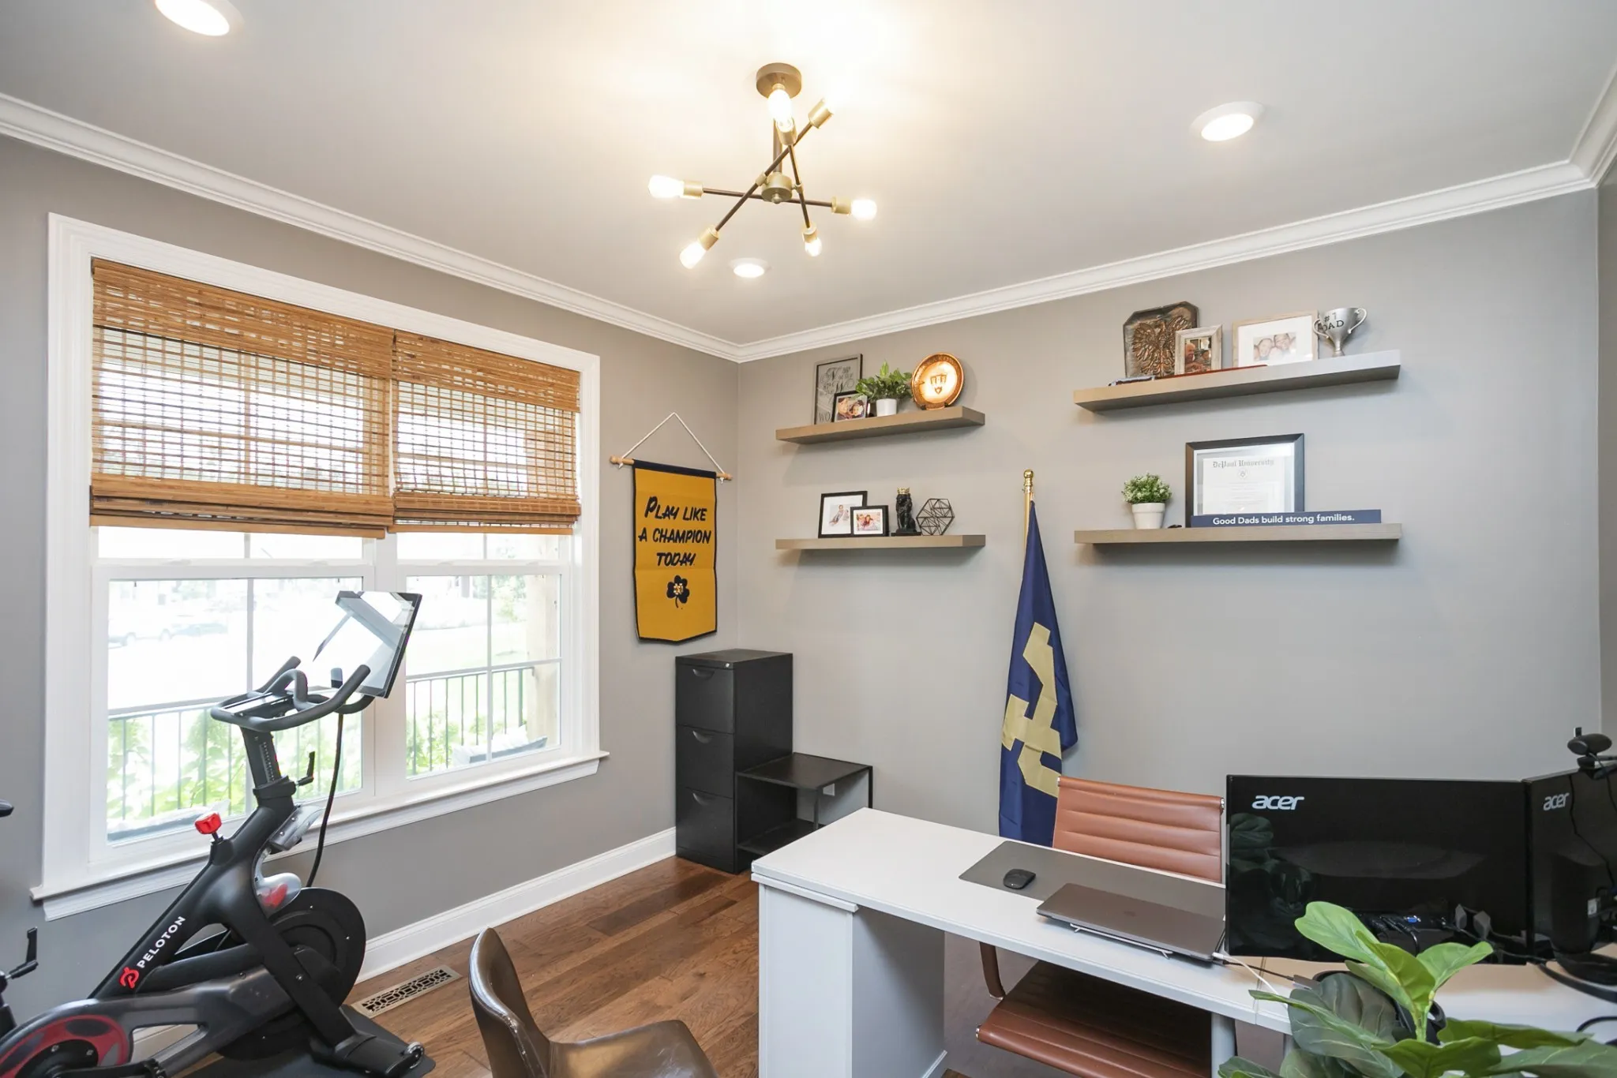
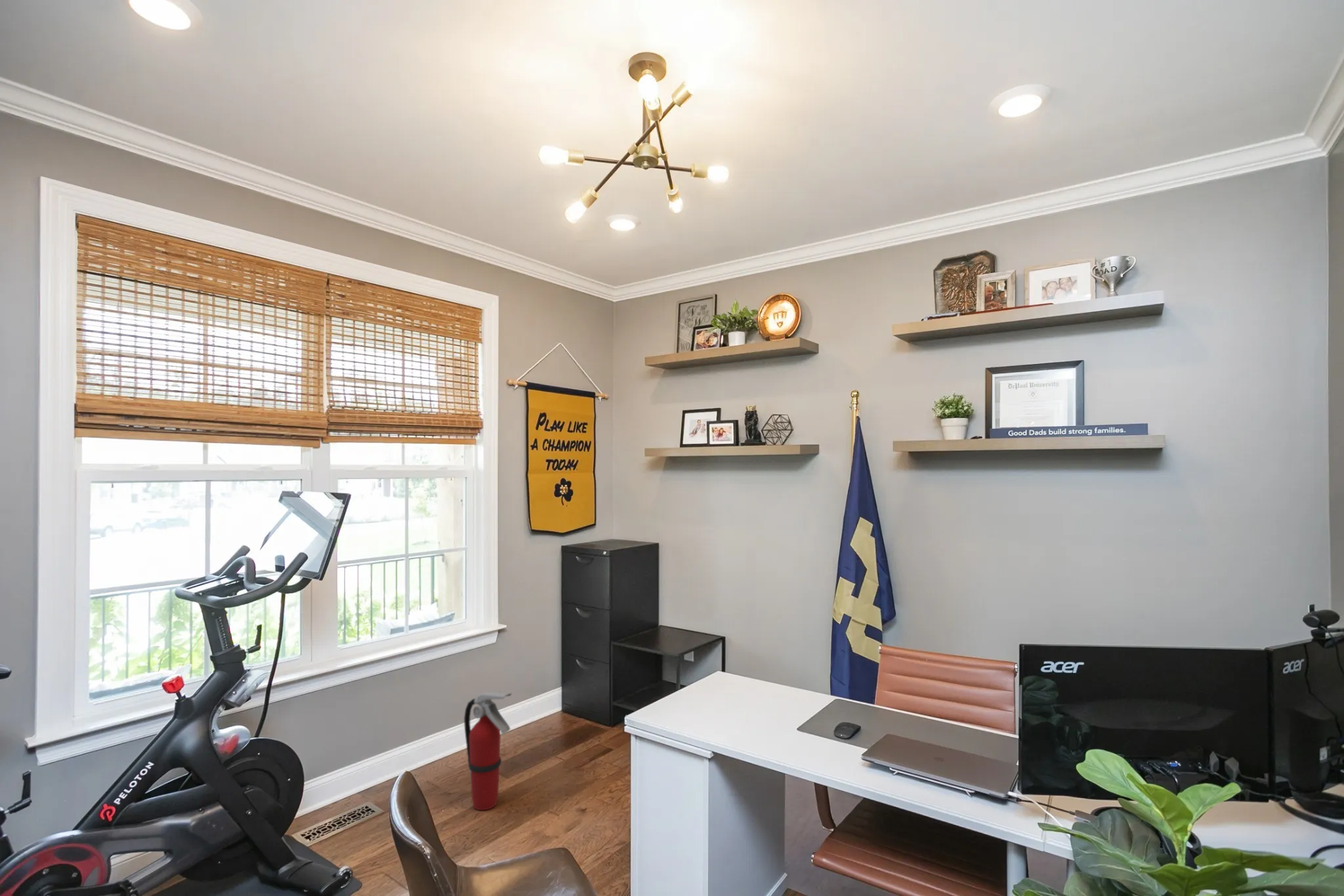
+ fire extinguisher (486, 746)
